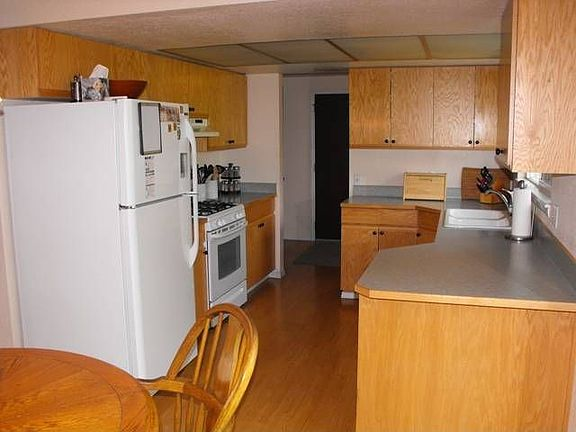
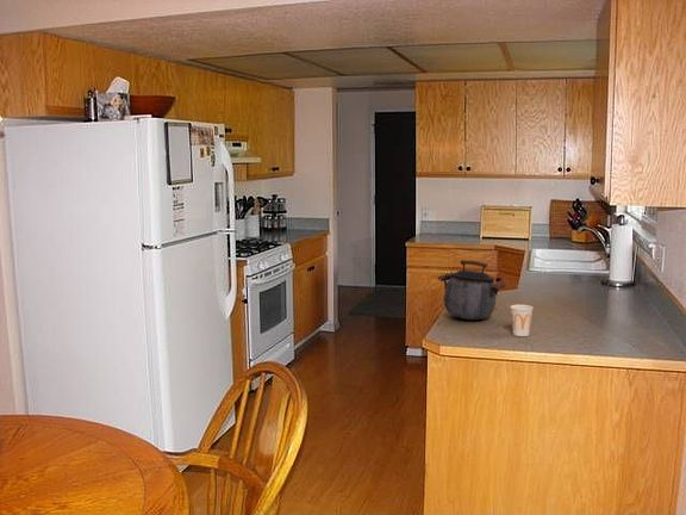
+ cup (520, 321)
+ kettle (470, 290)
